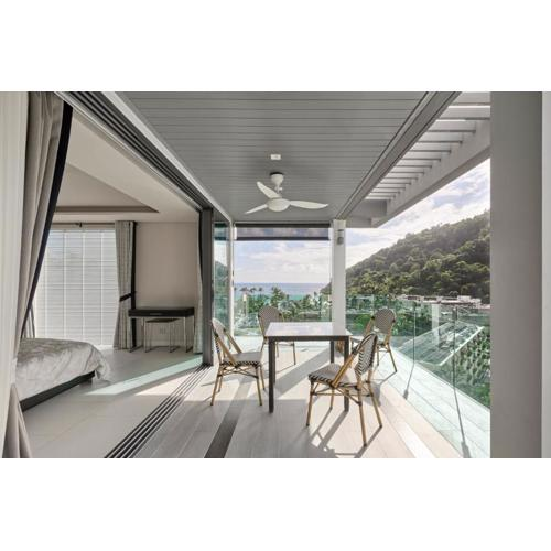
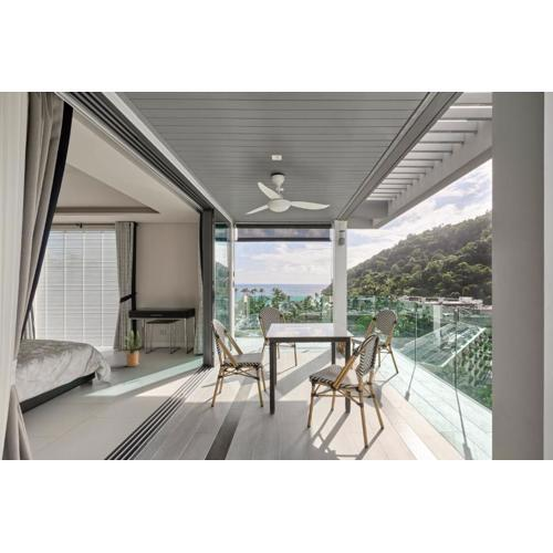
+ house plant (129, 348)
